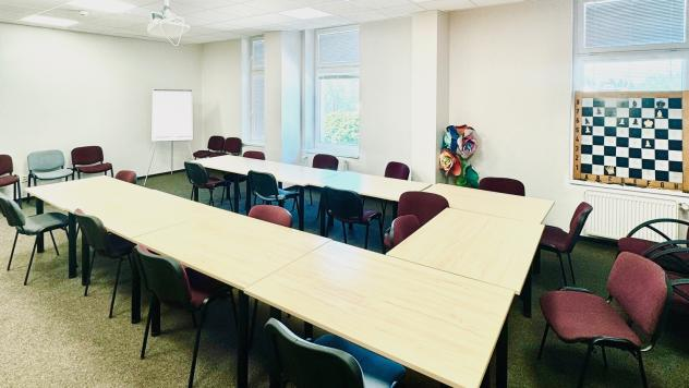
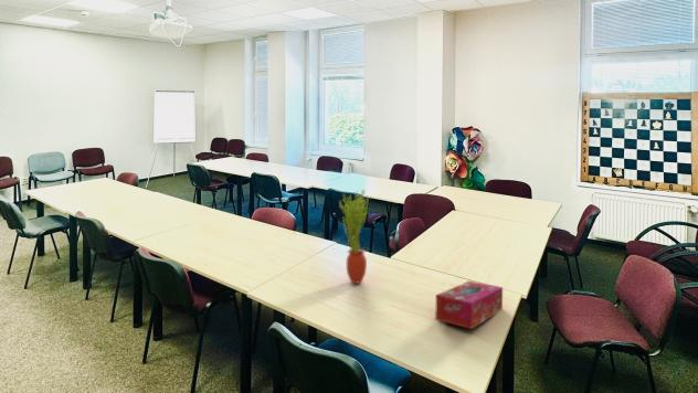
+ tissue box (469, 302)
+ potted plant (353, 235)
